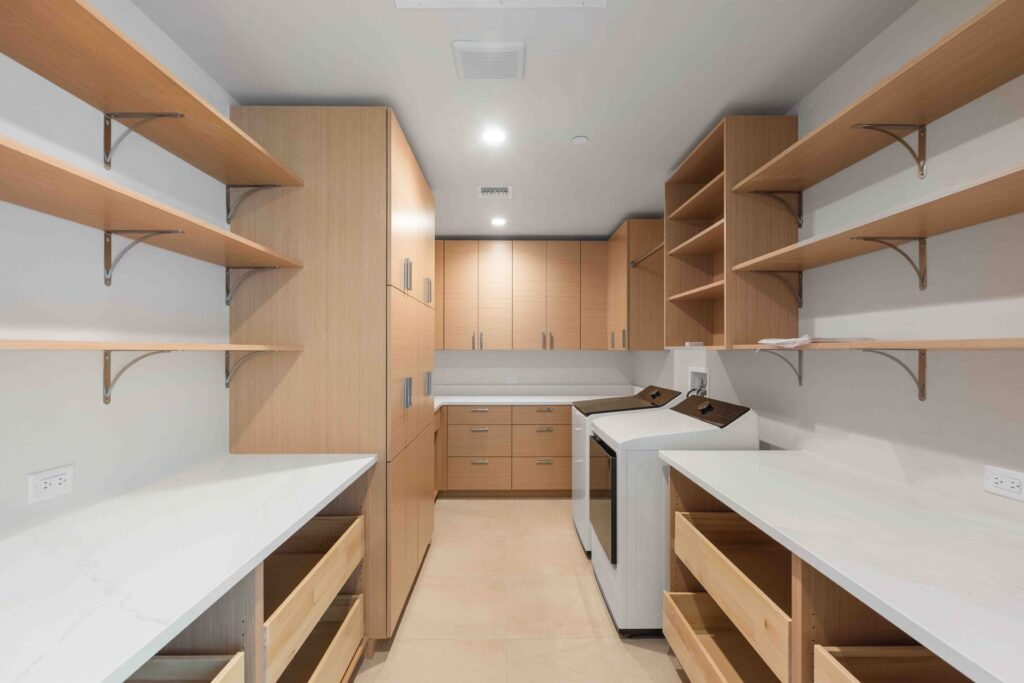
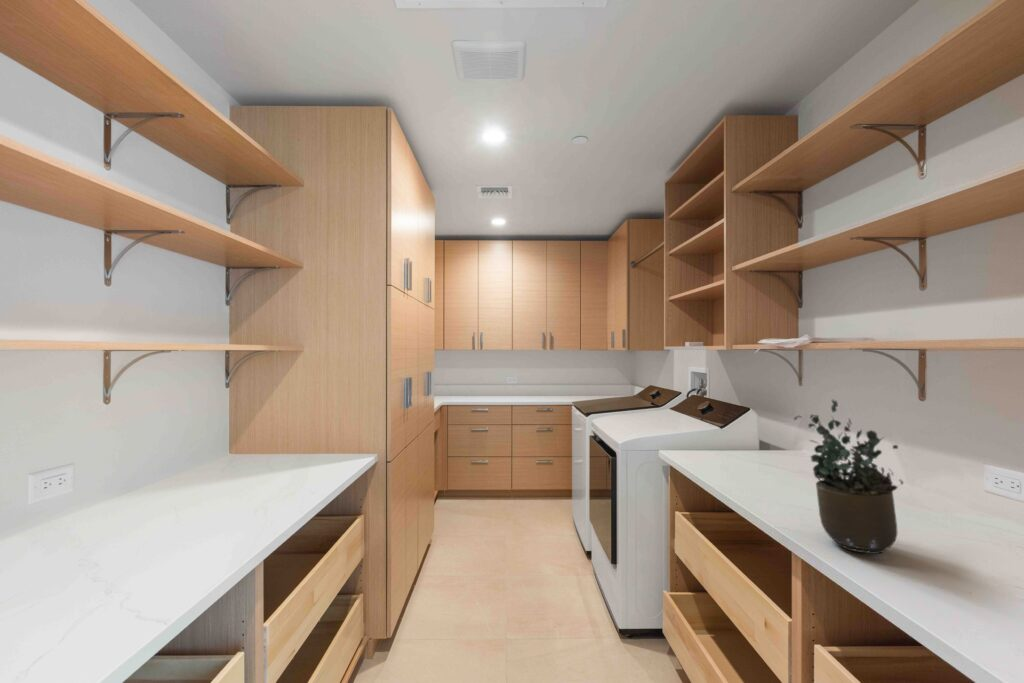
+ potted plant (846, 470)
